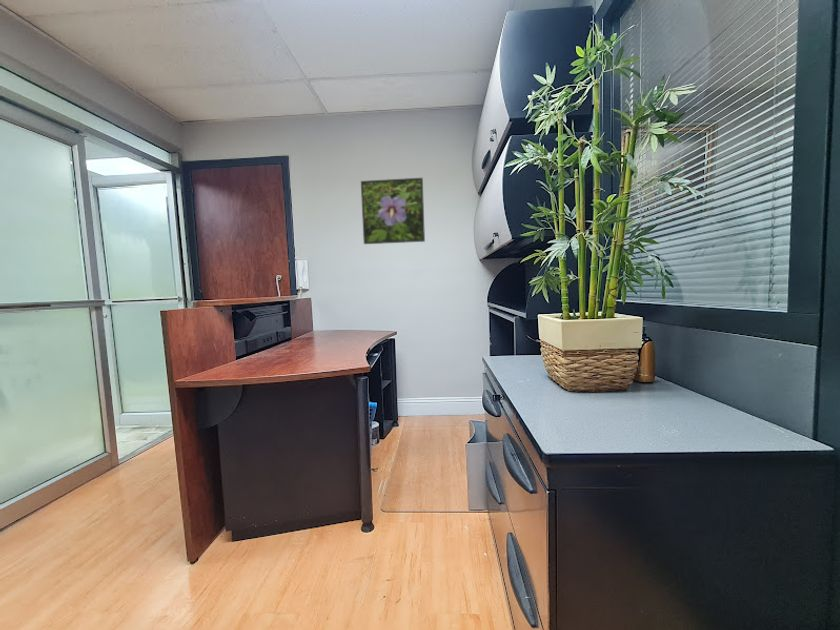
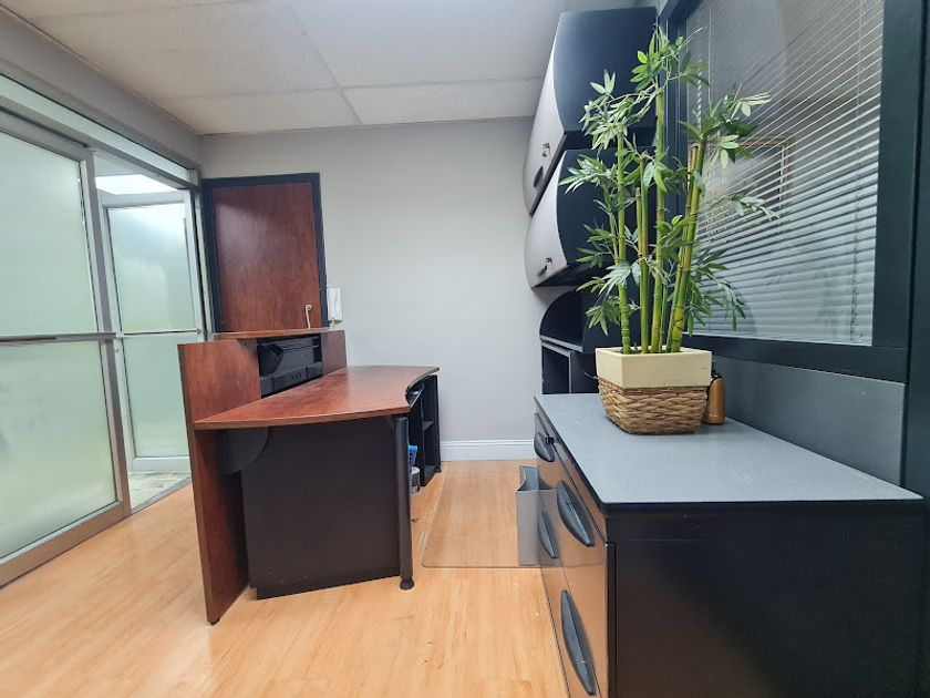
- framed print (392, 211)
